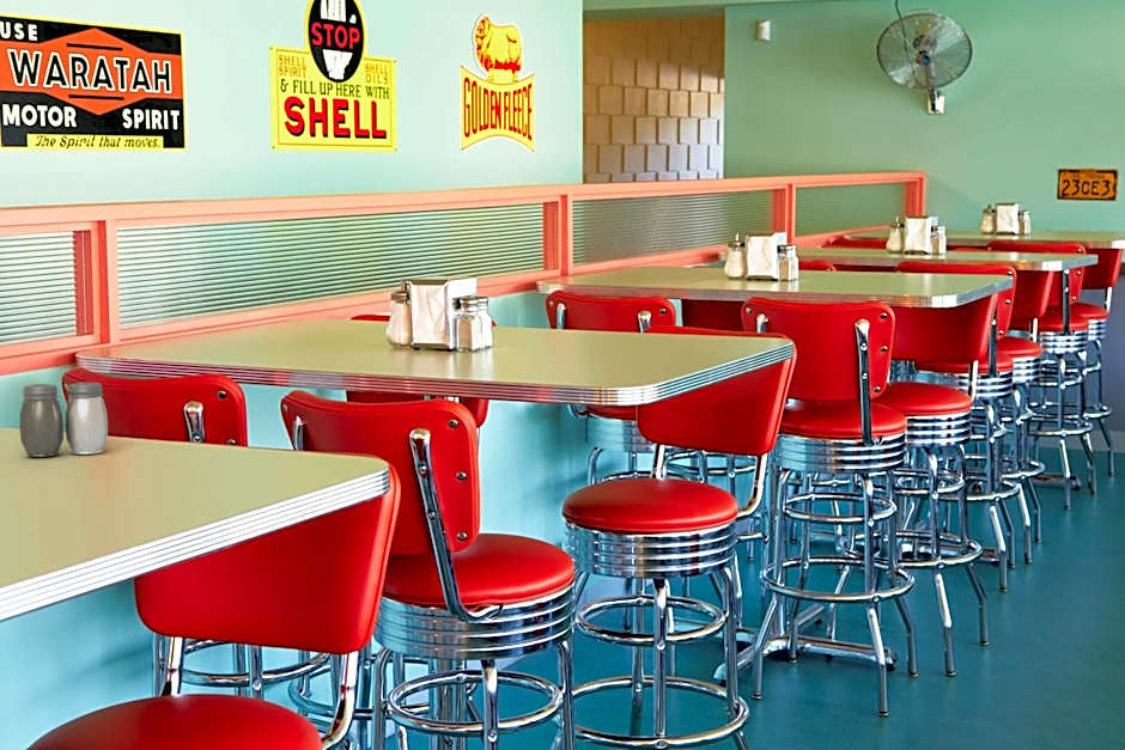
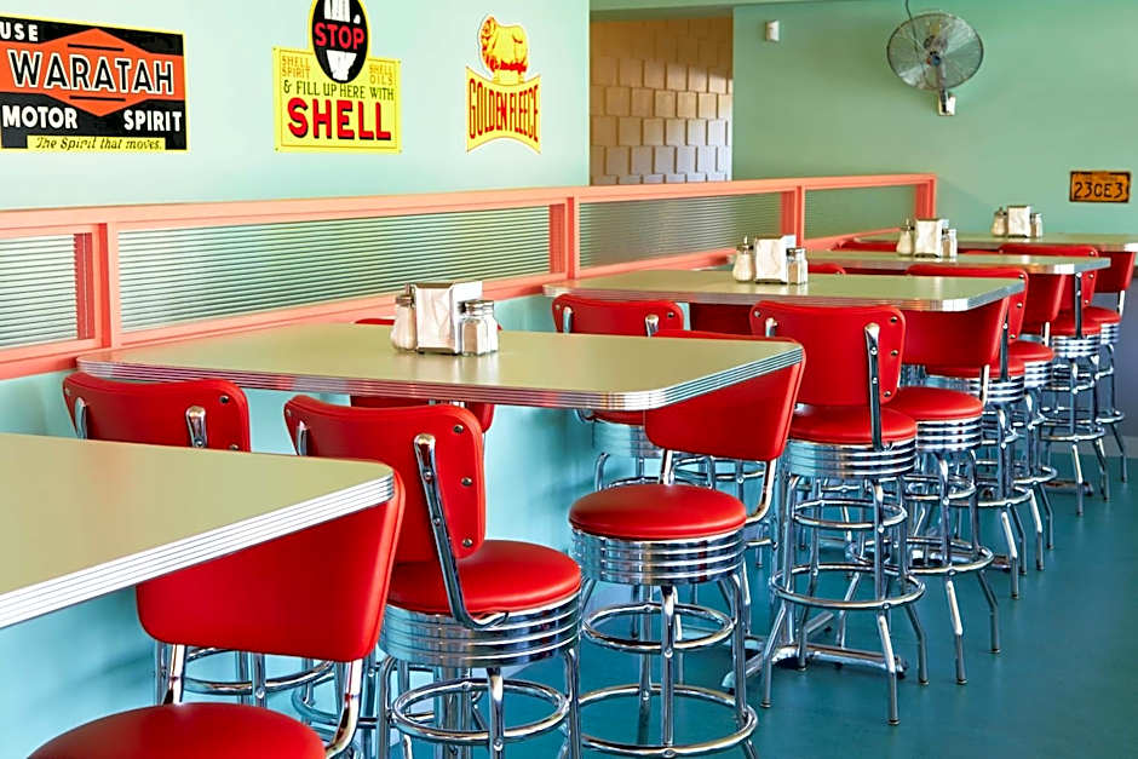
- salt and pepper shaker (62, 419)
